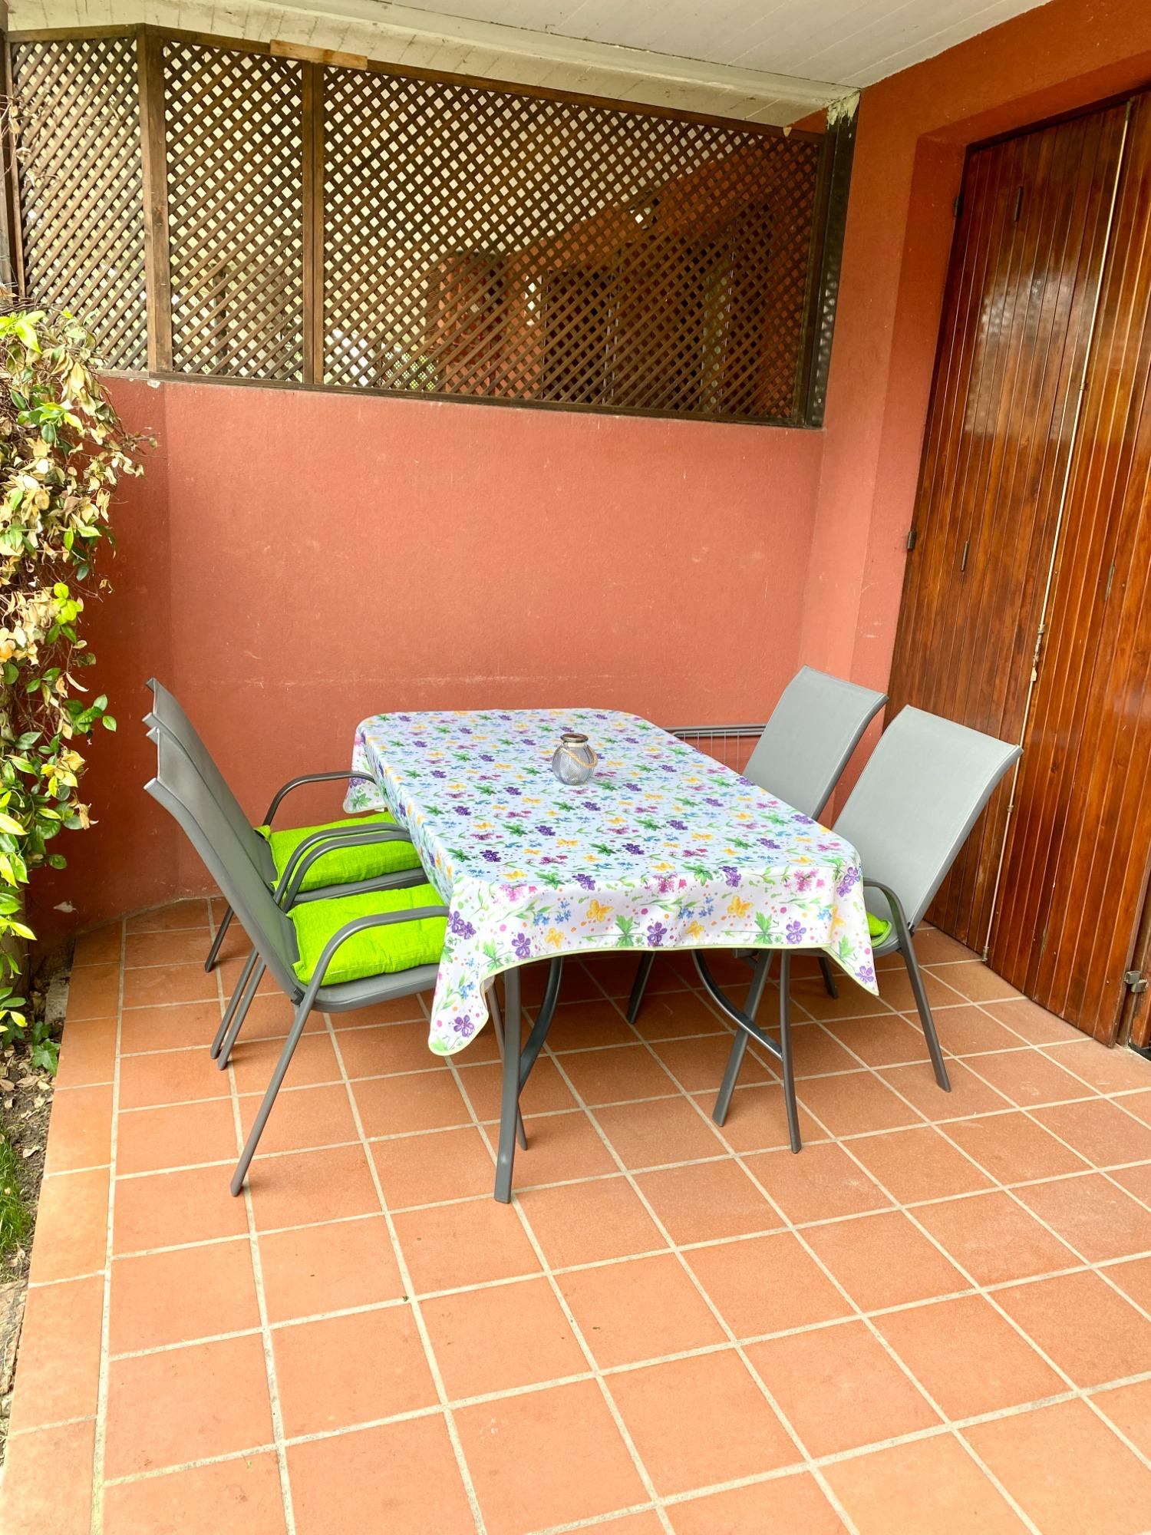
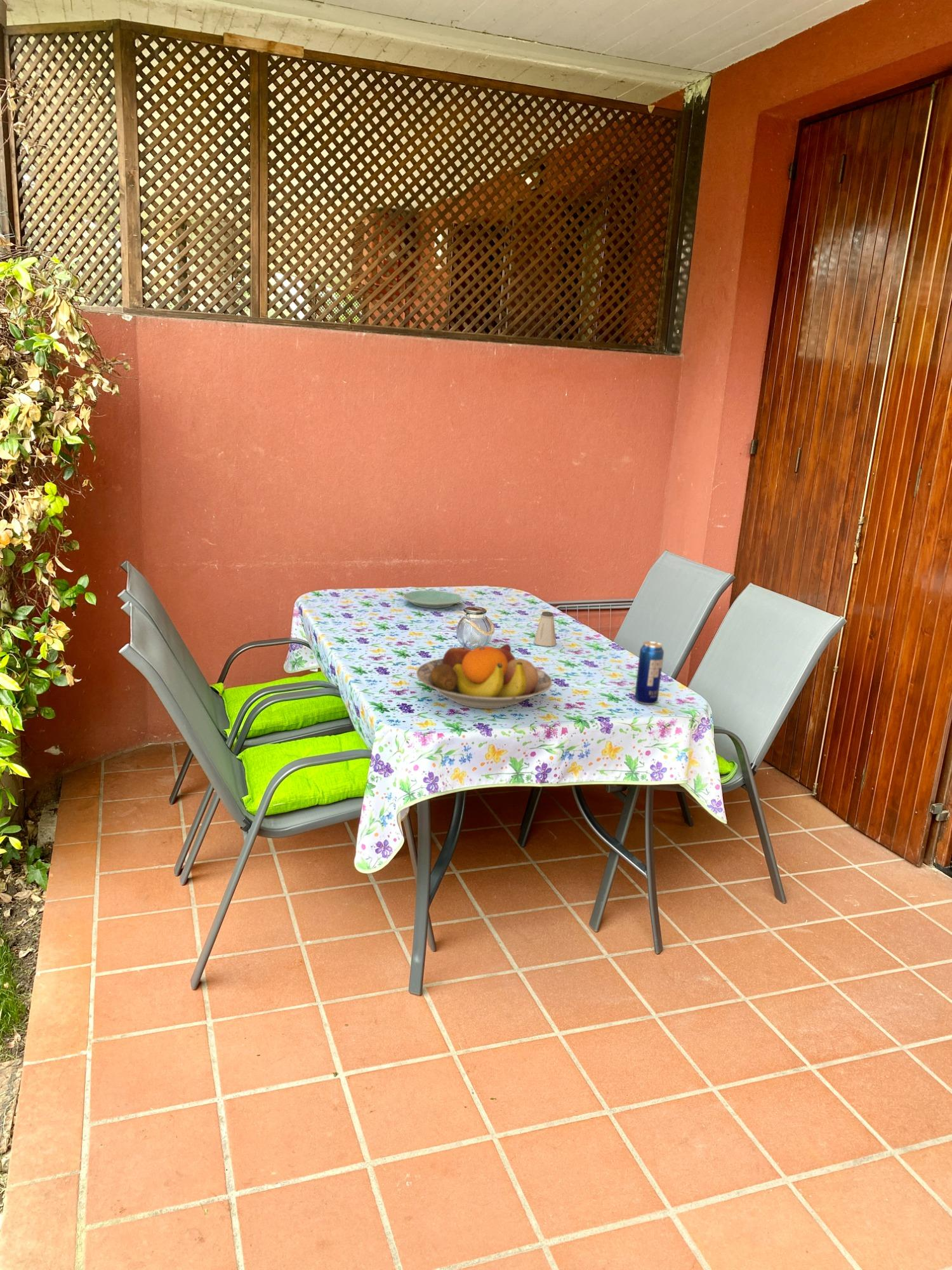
+ saltshaker (546, 628)
+ plate (432, 599)
+ beverage can (649, 672)
+ fruit bowl (484, 670)
